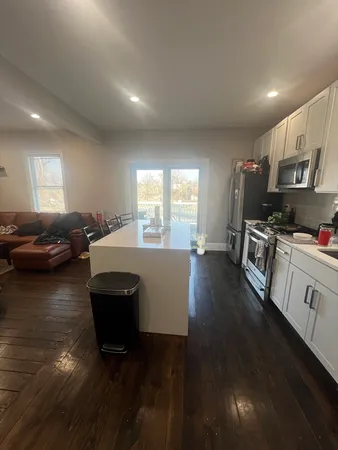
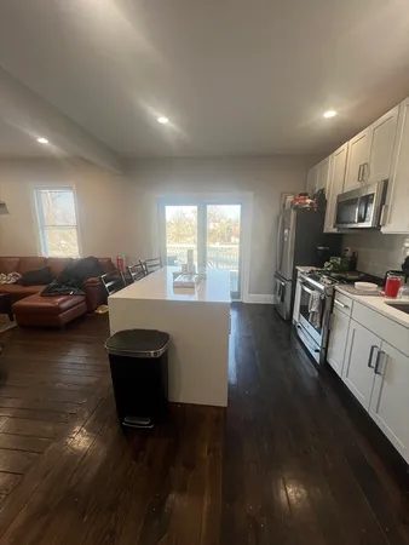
- potted plant (199, 243)
